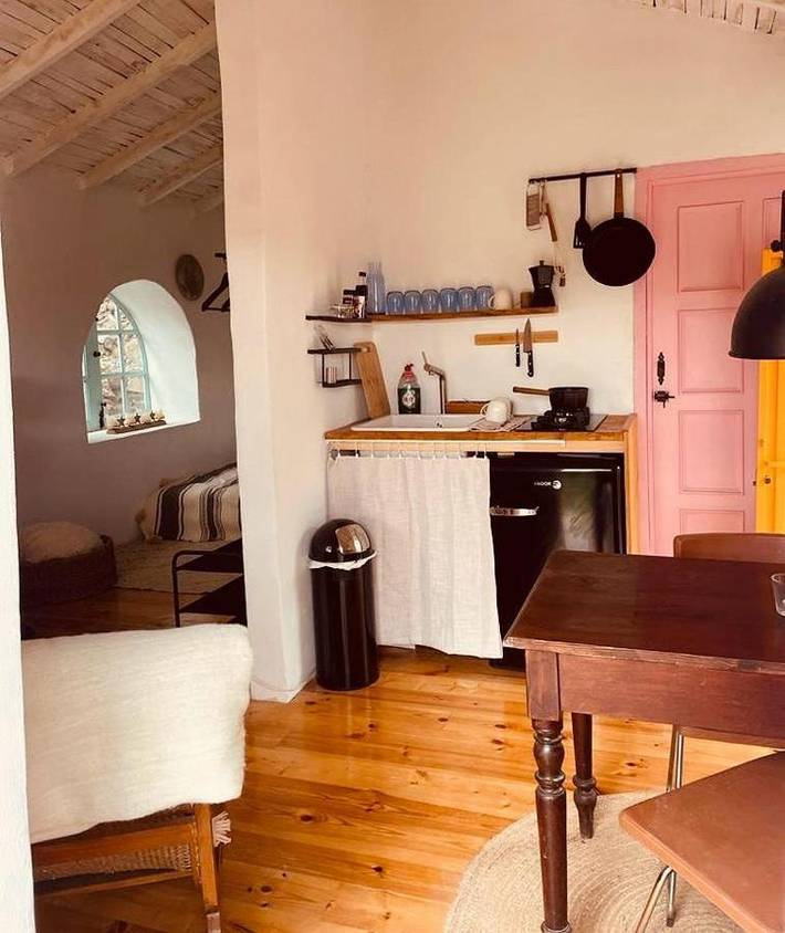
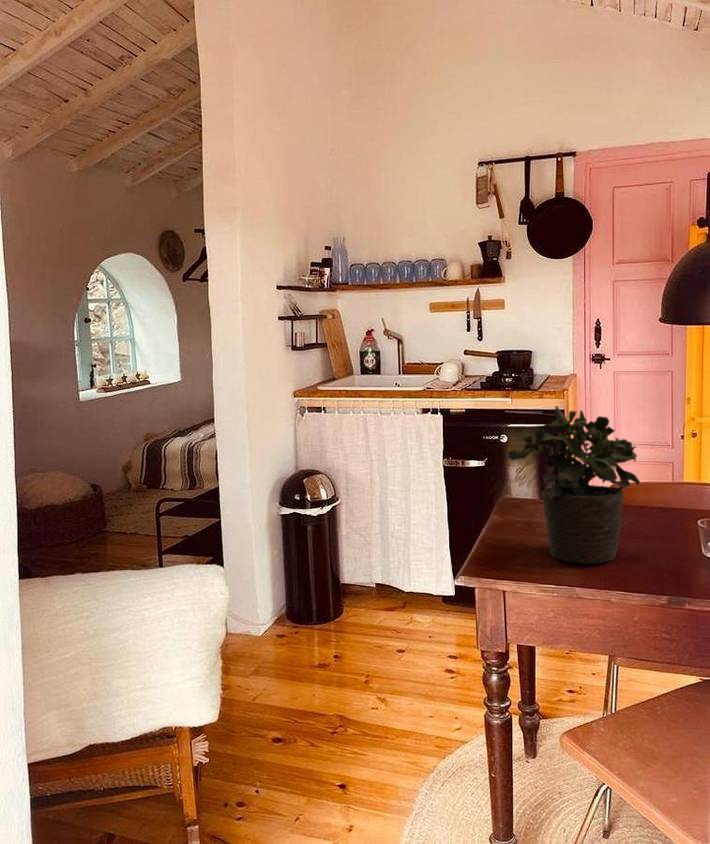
+ potted plant (574, 480)
